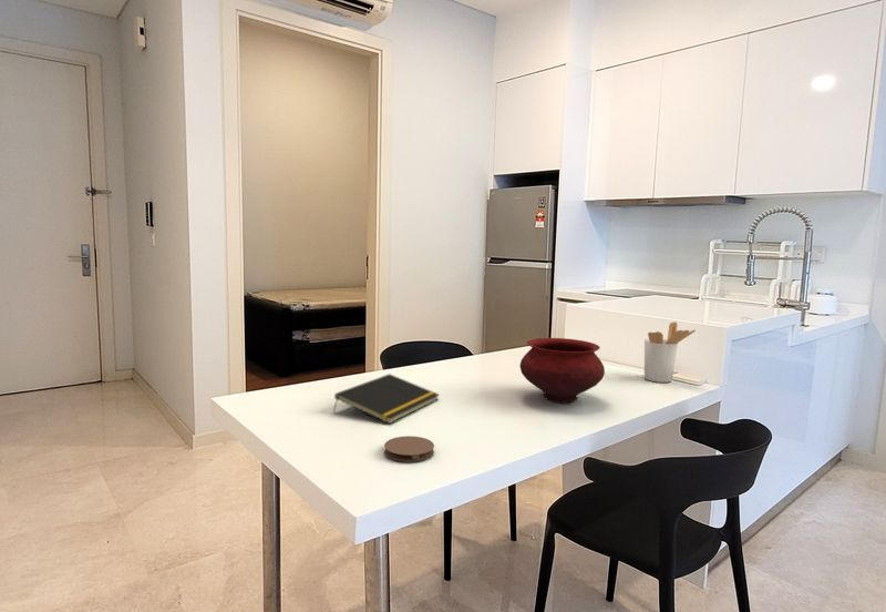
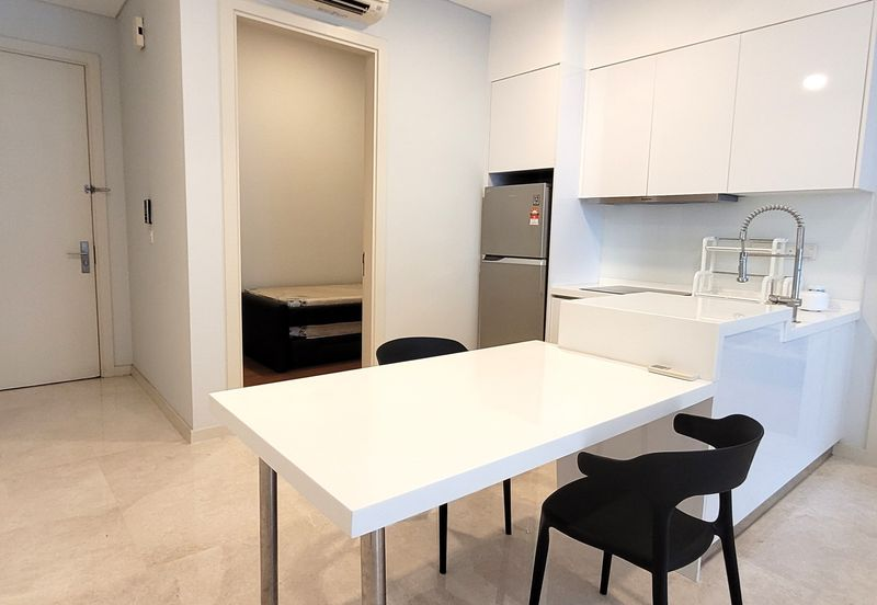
- bowl (560, 371)
- notepad (389, 396)
- utensil holder (667, 351)
- coaster (409, 448)
